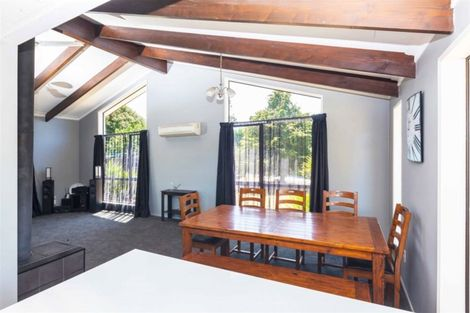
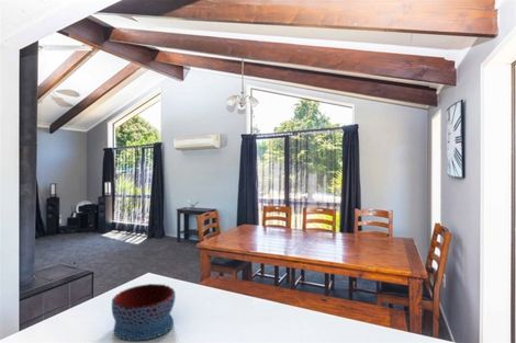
+ bowl (144, 310)
